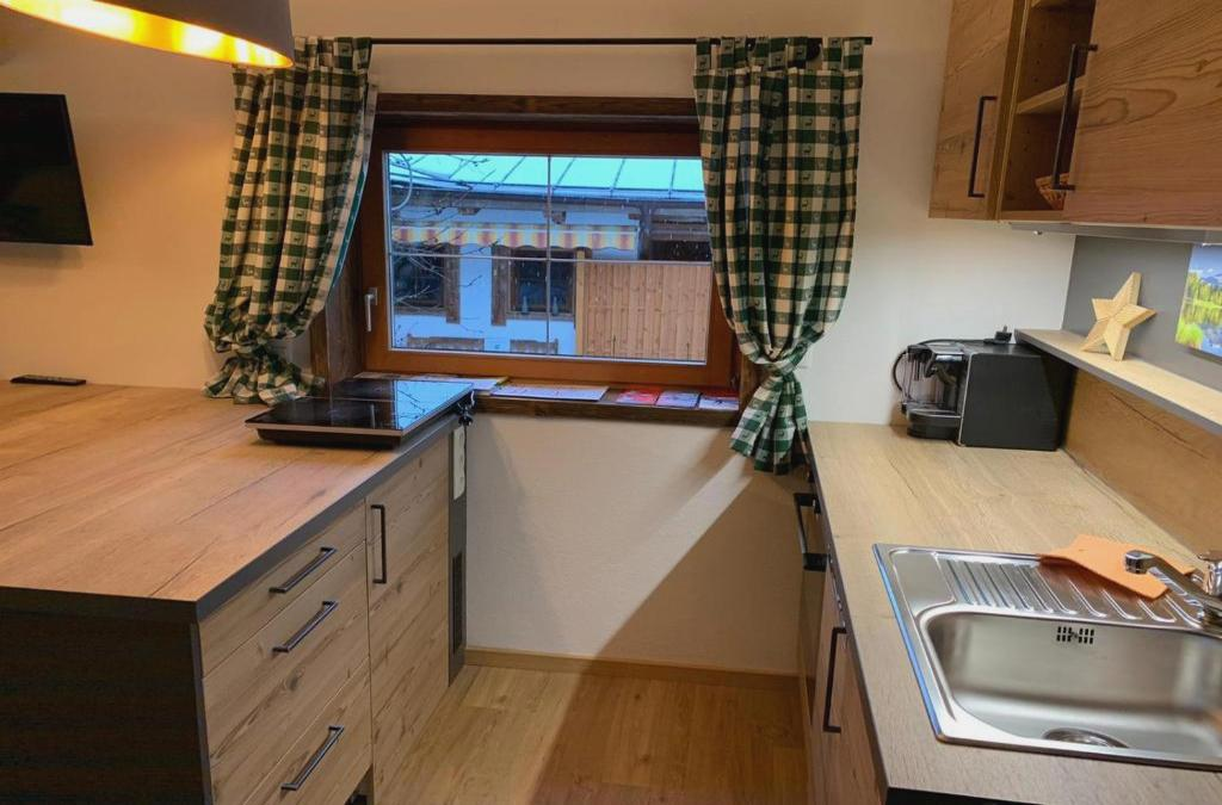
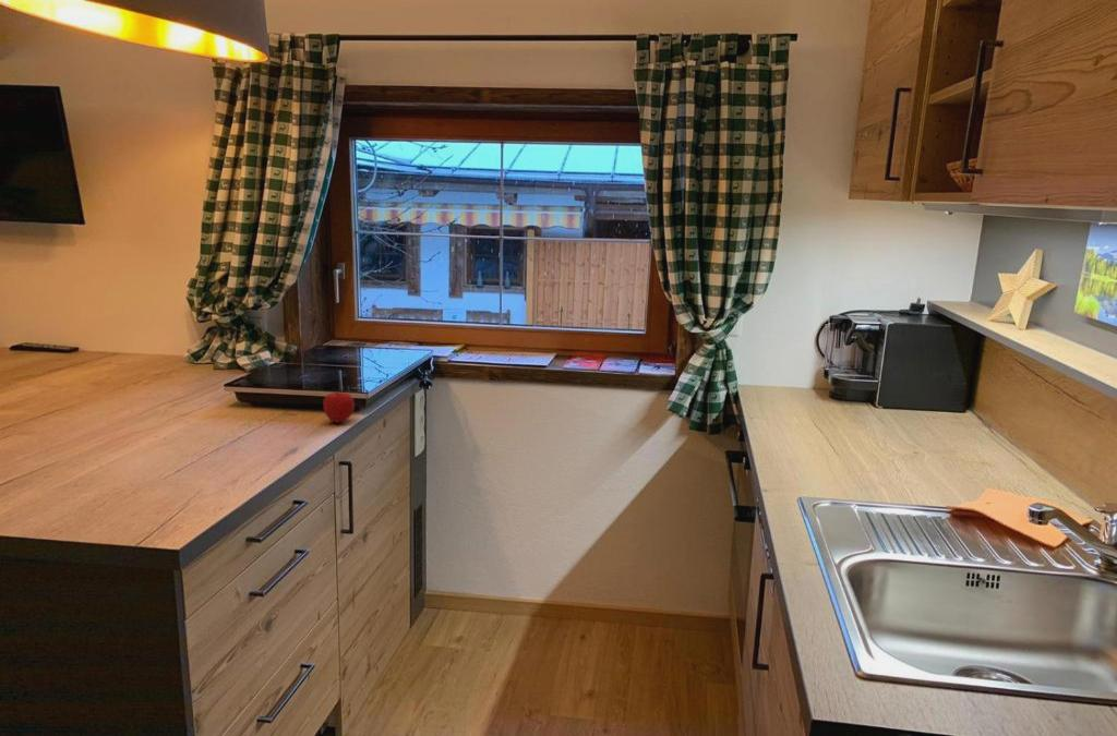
+ apple (338, 406)
